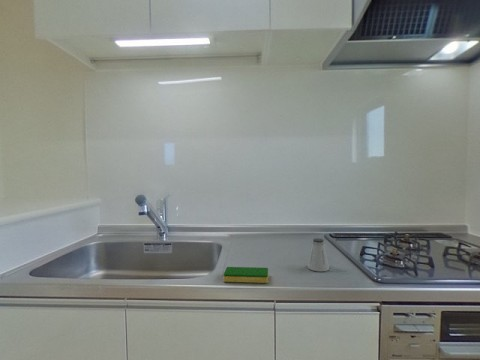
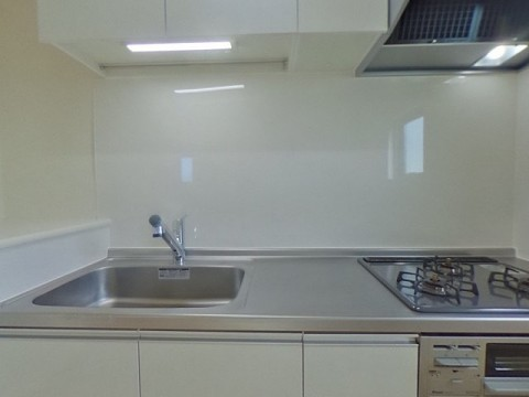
- dish sponge (246, 274)
- saltshaker (318, 253)
